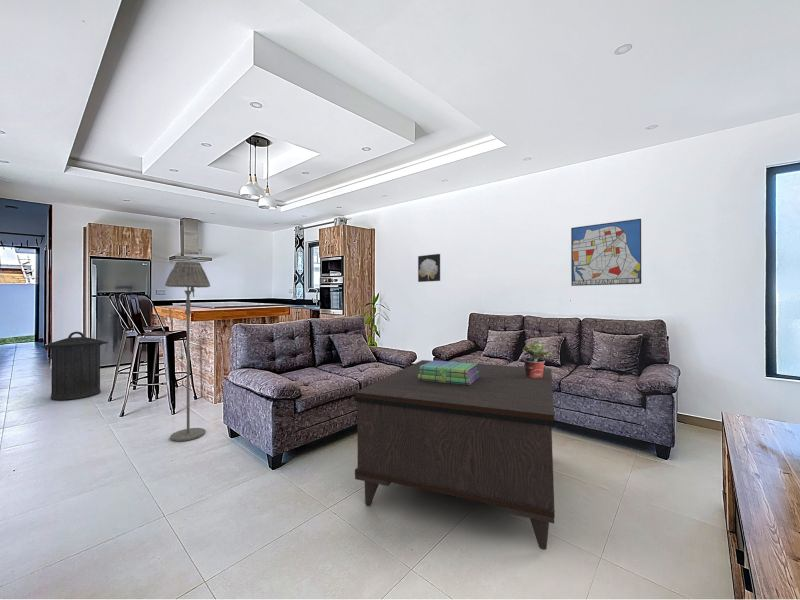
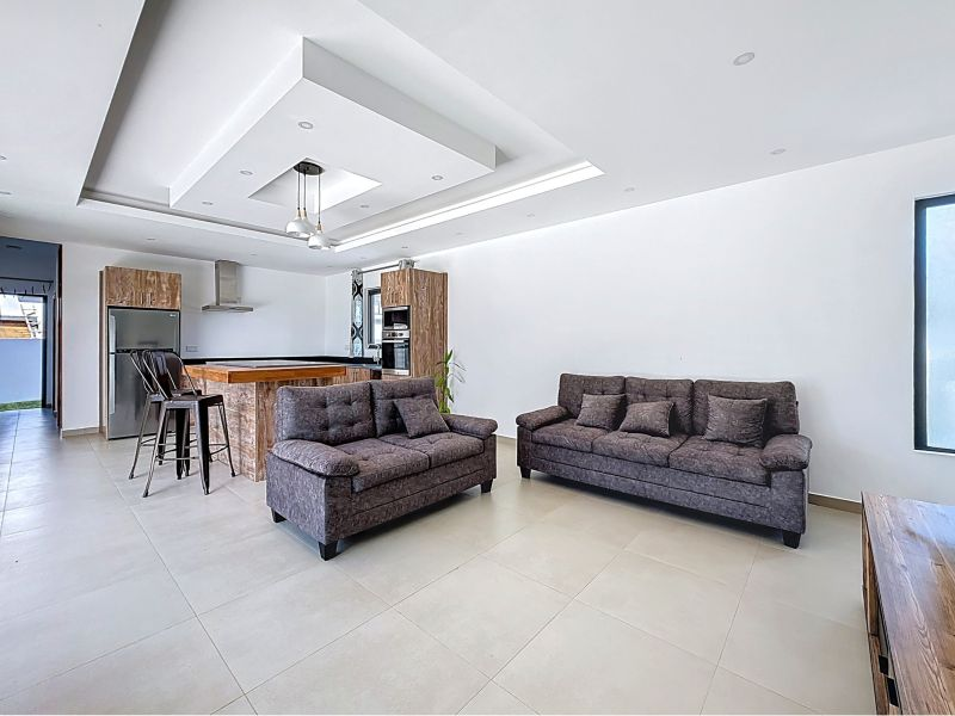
- floor lamp (188, 348)
- coffee table (467, 428)
- trash can (76, 363)
- wall art (429, 268)
- wall art (604, 254)
- potted plant (536, 358)
- stack of books (449, 371)
